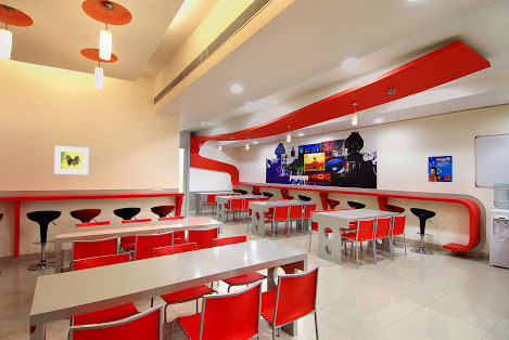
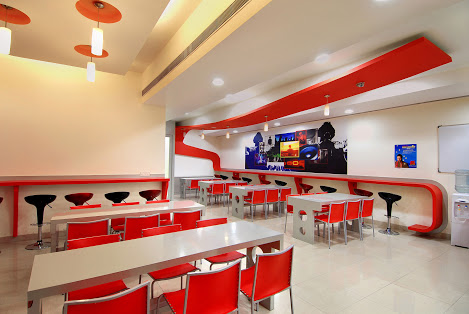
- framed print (72, 160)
